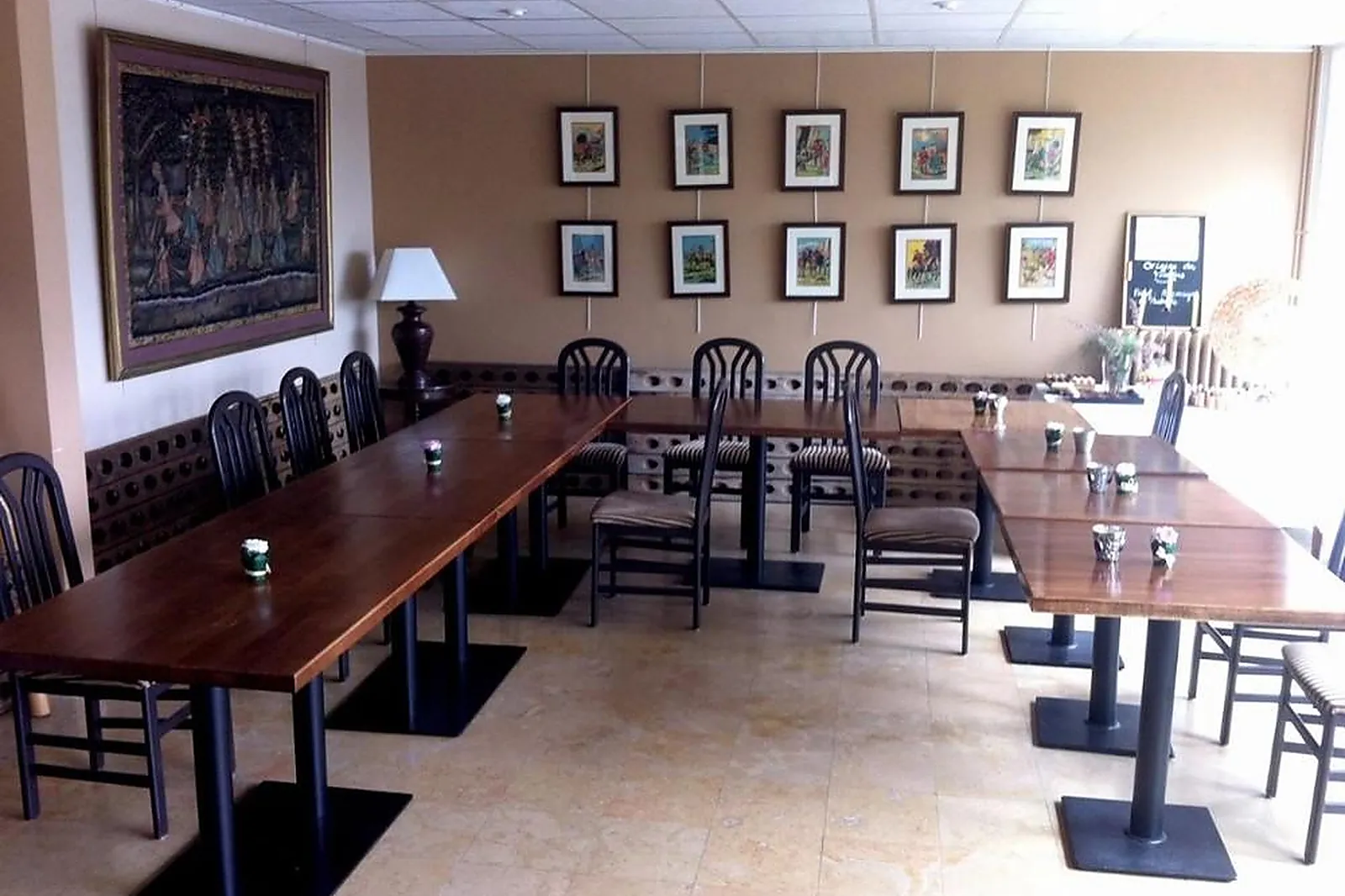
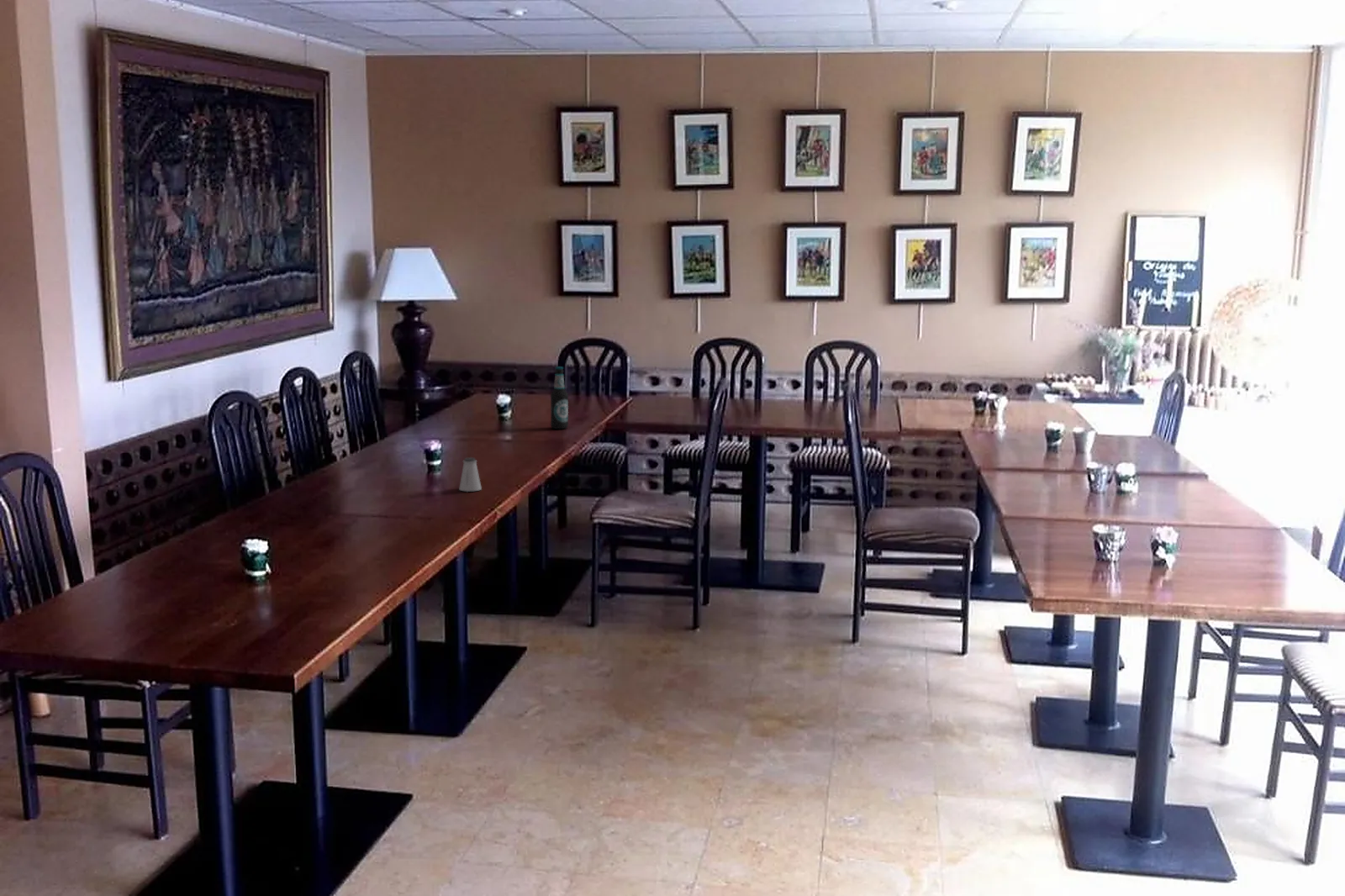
+ bottle (559, 398)
+ saltshaker (470, 473)
